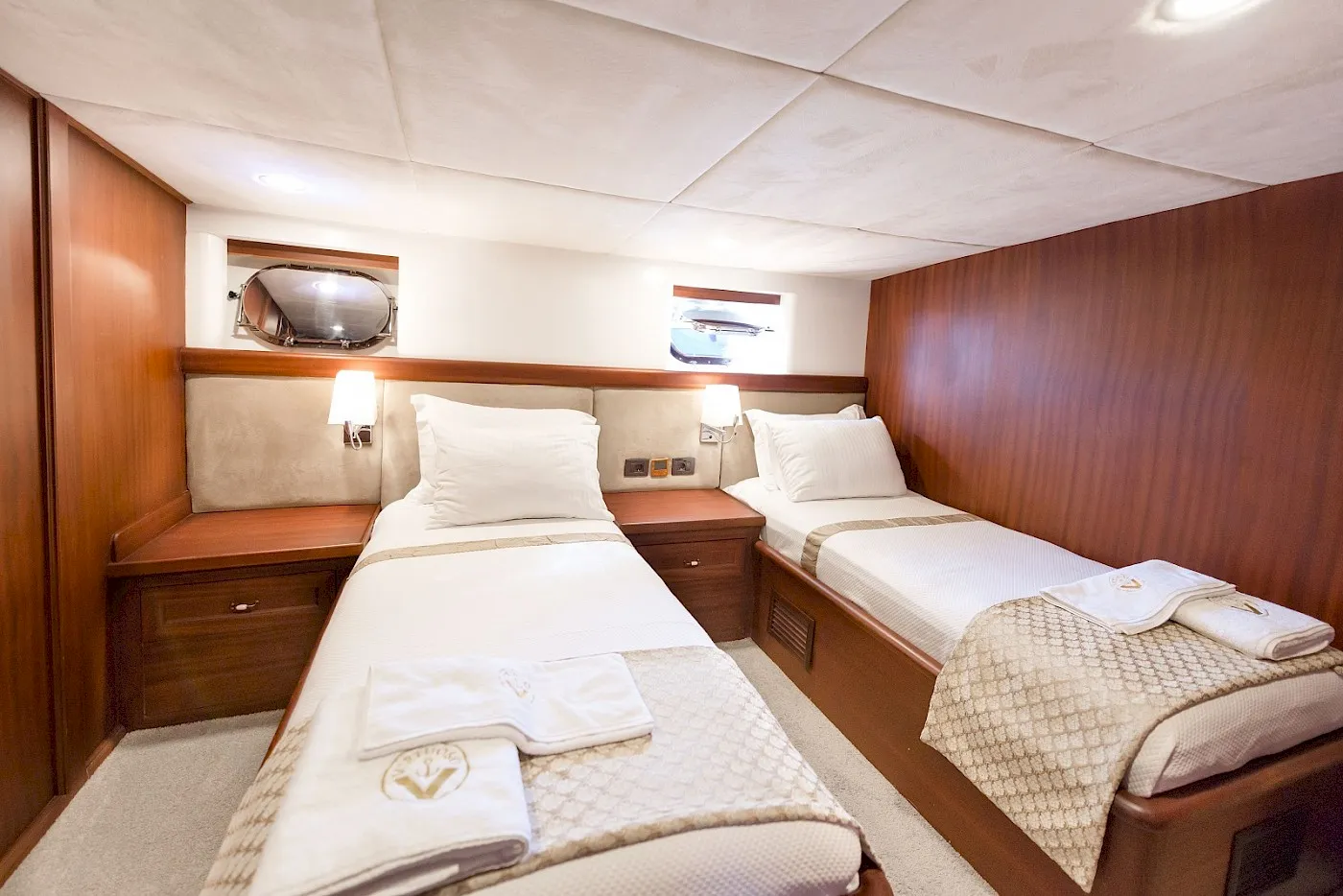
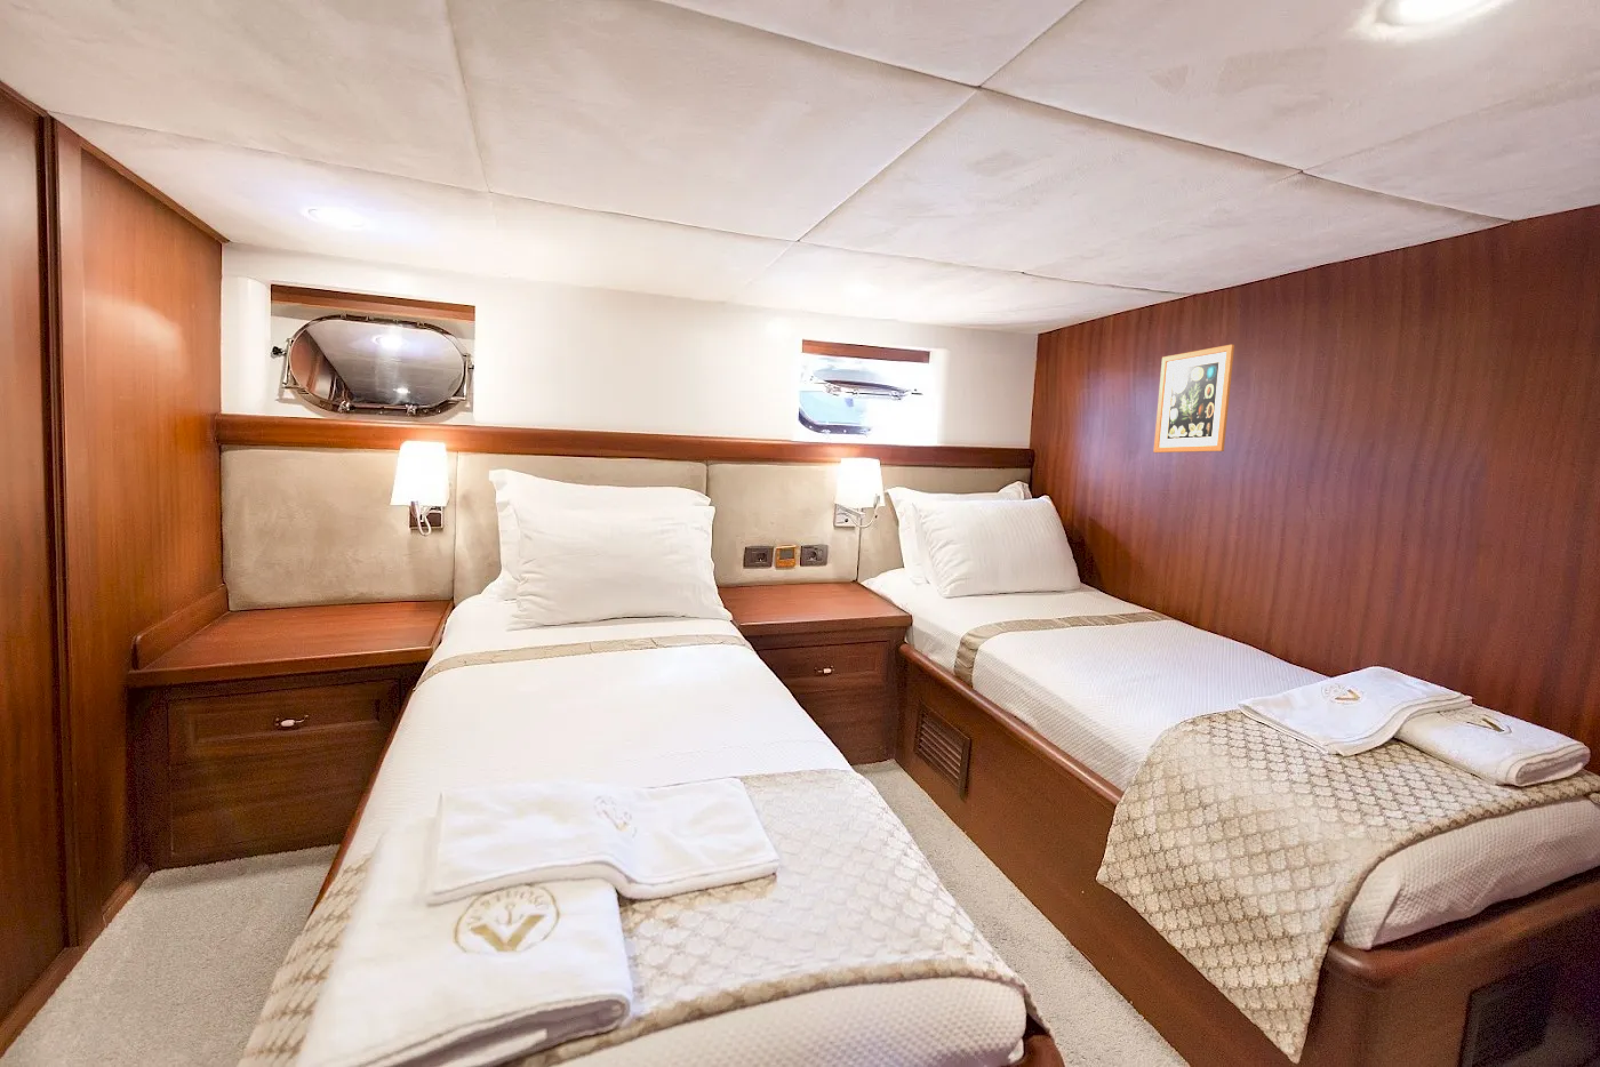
+ wall art (1191, 401)
